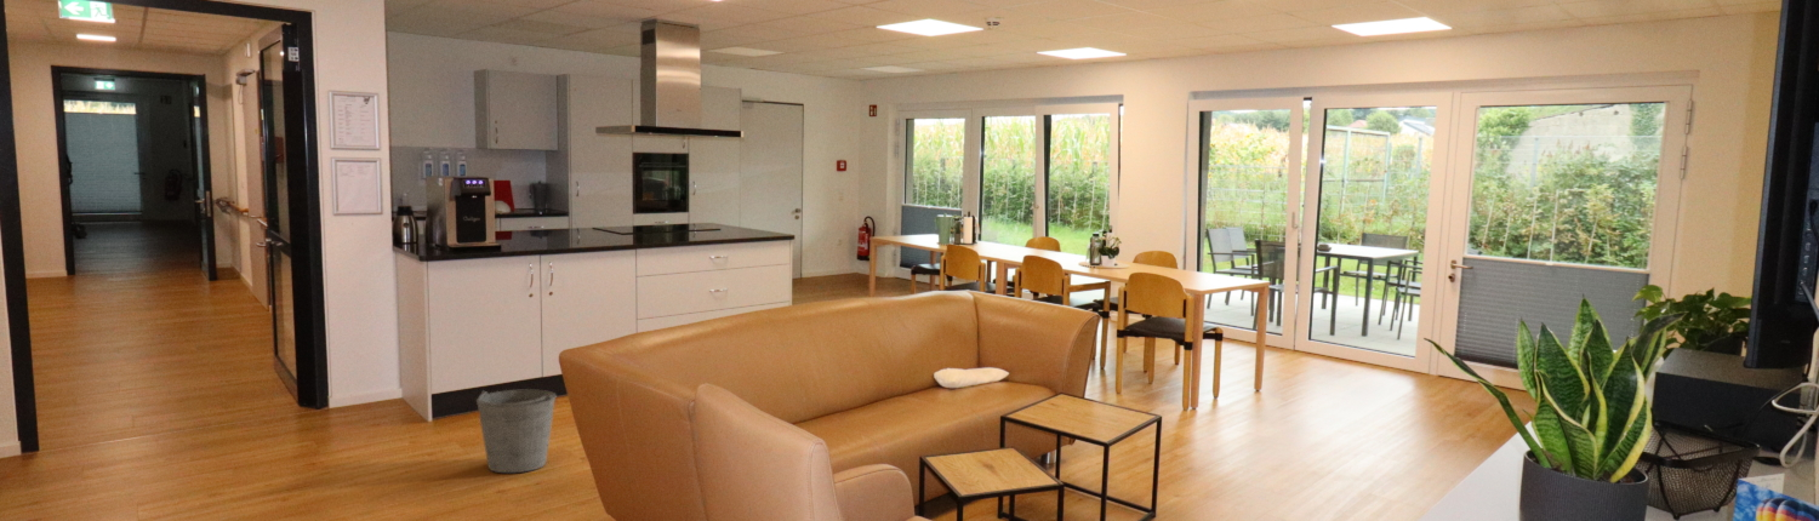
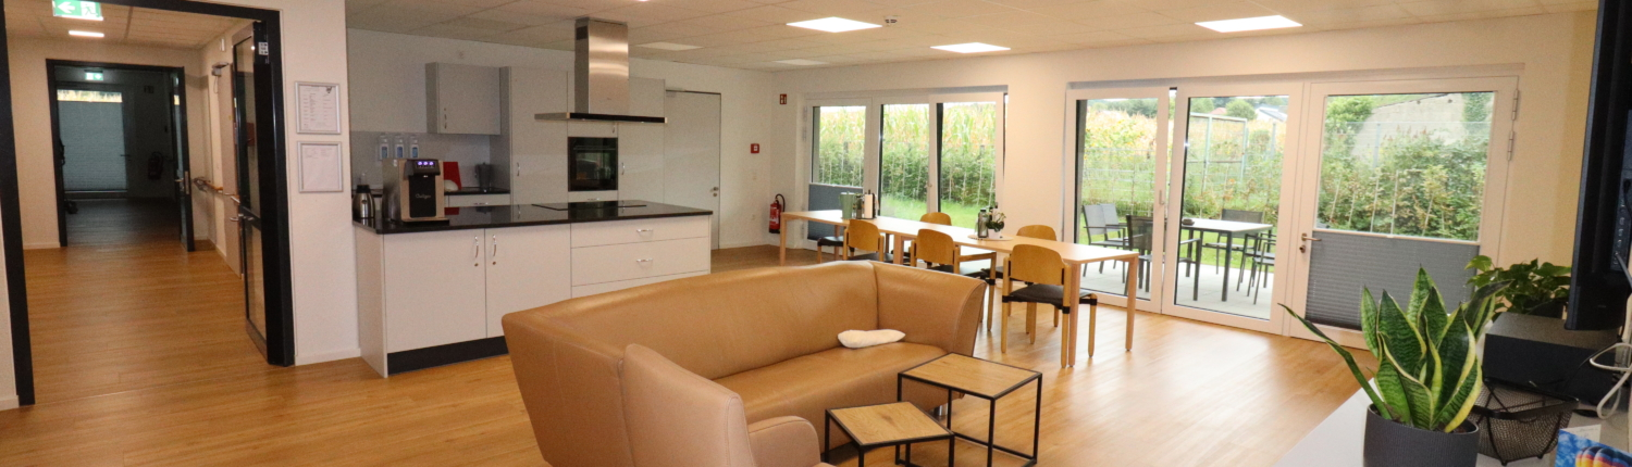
- bucket (517, 429)
